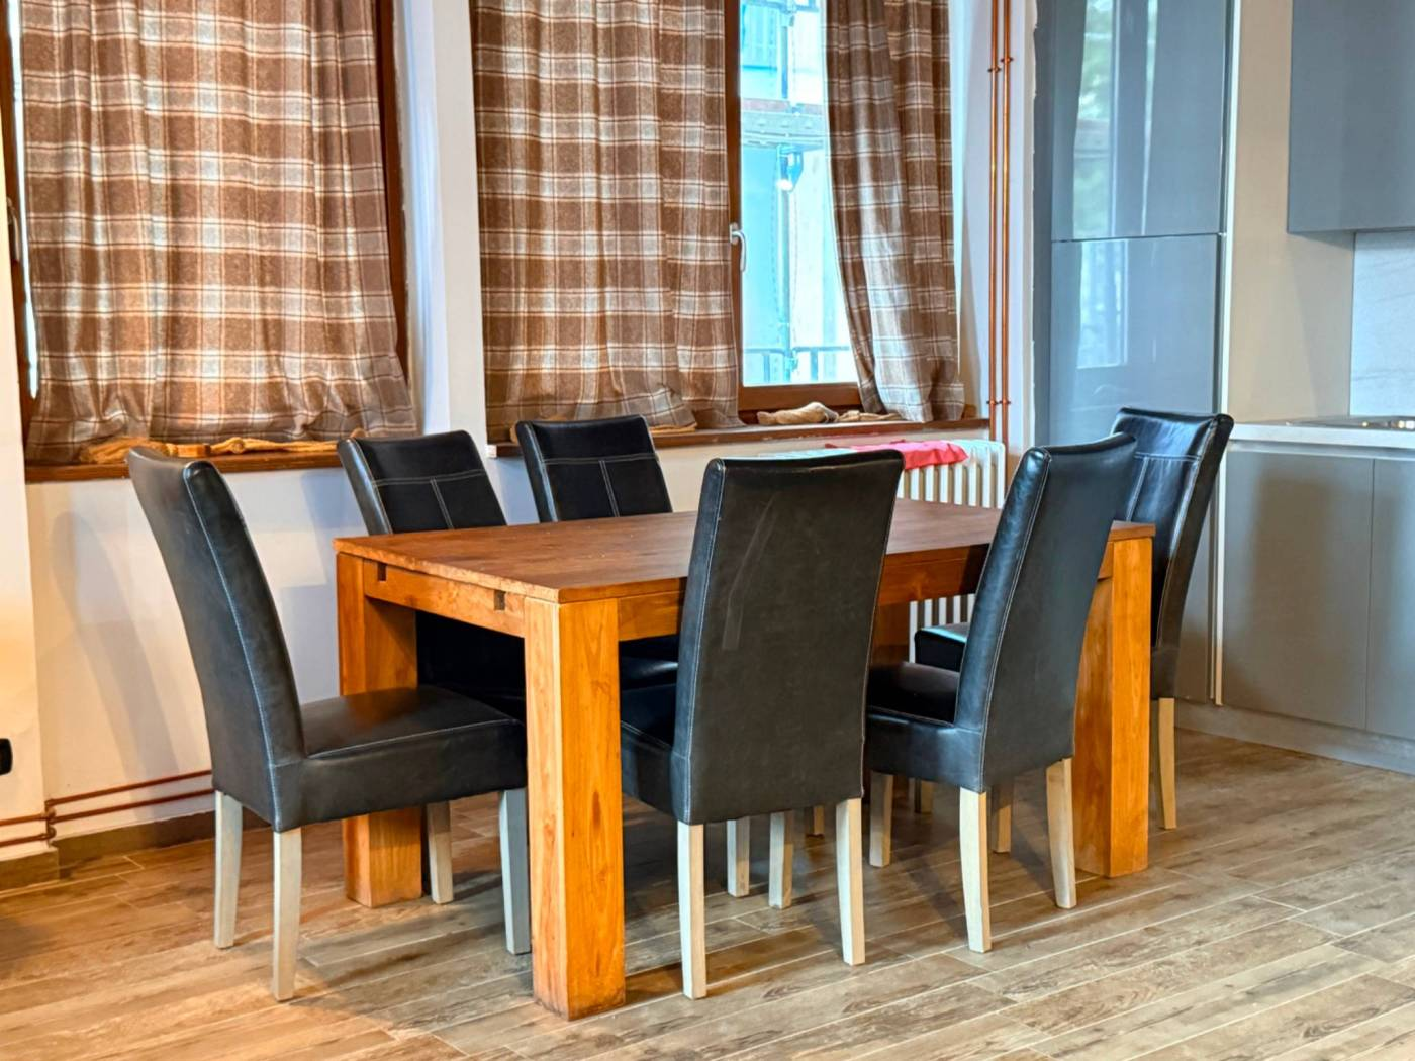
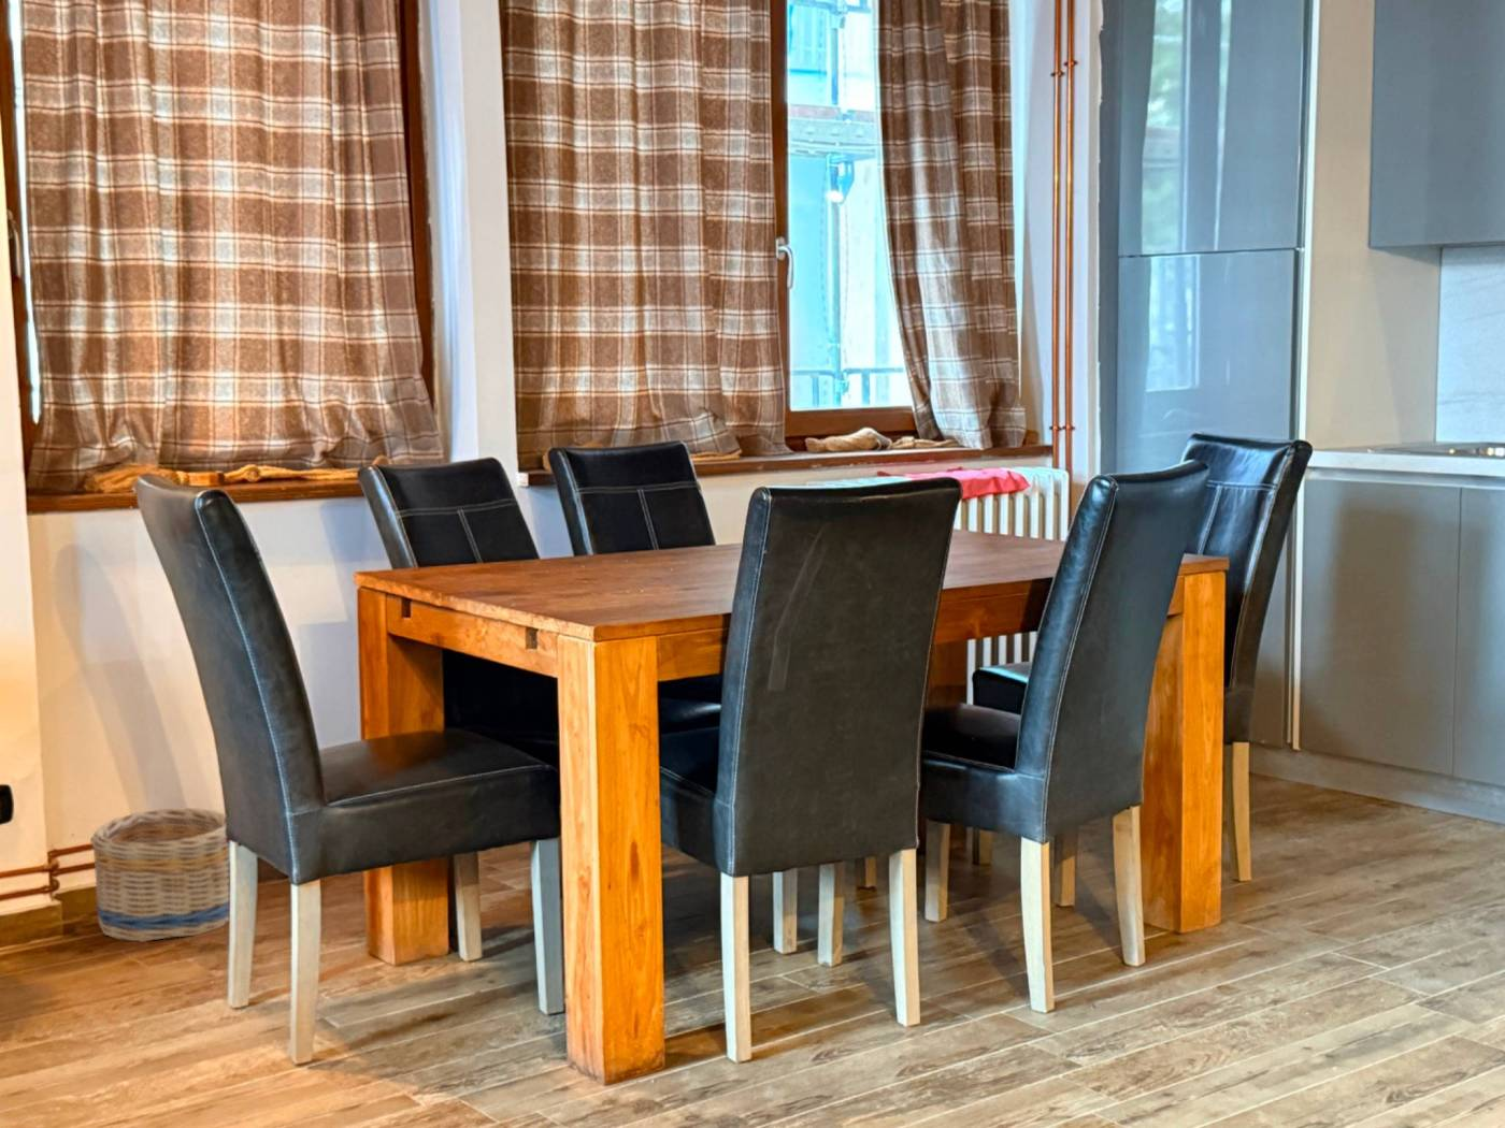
+ basket (166, 872)
